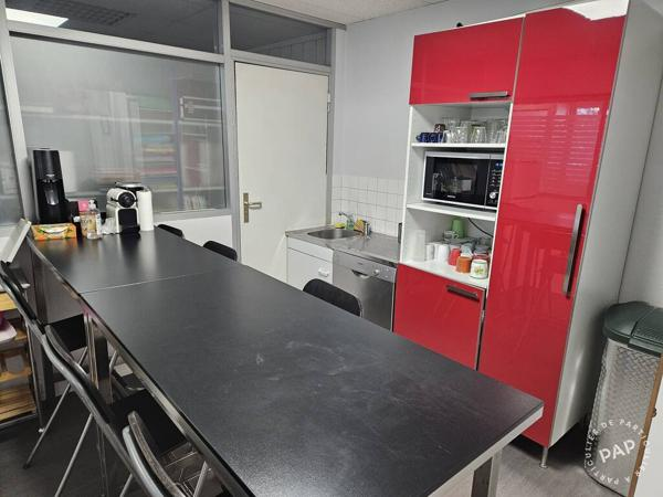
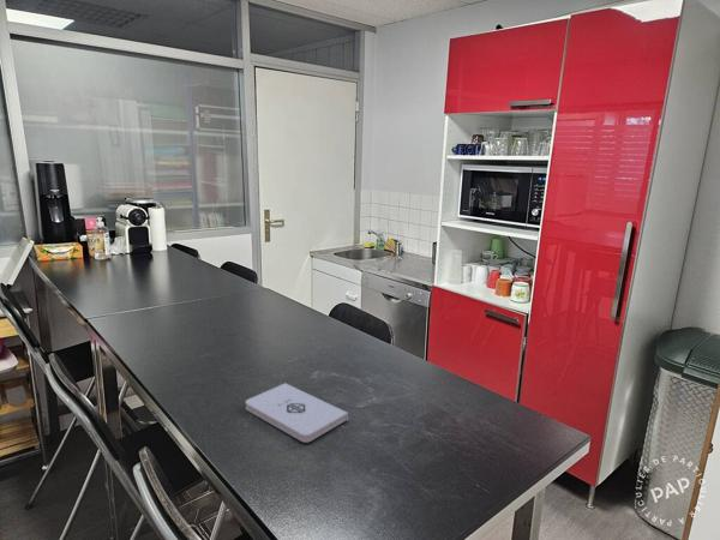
+ notepad (294, 409)
